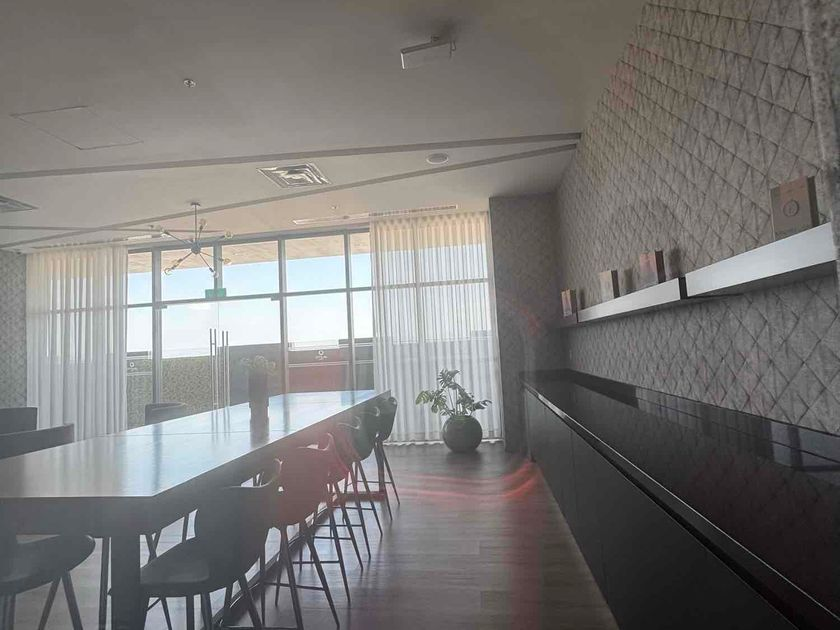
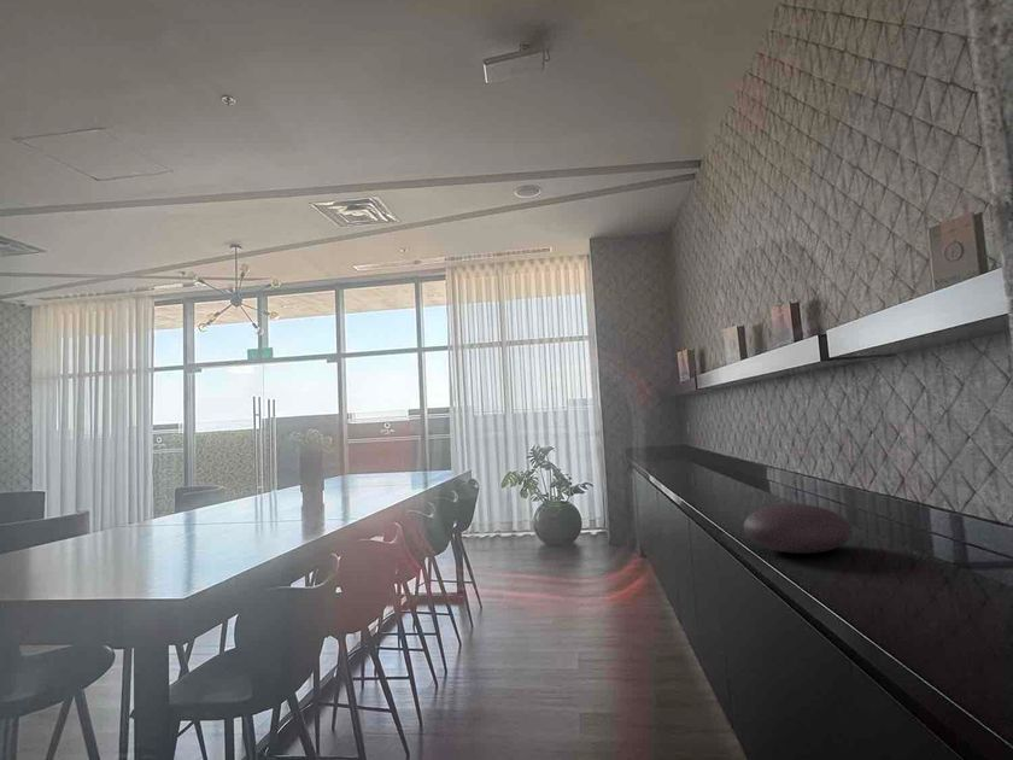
+ decorative bowl (795, 527)
